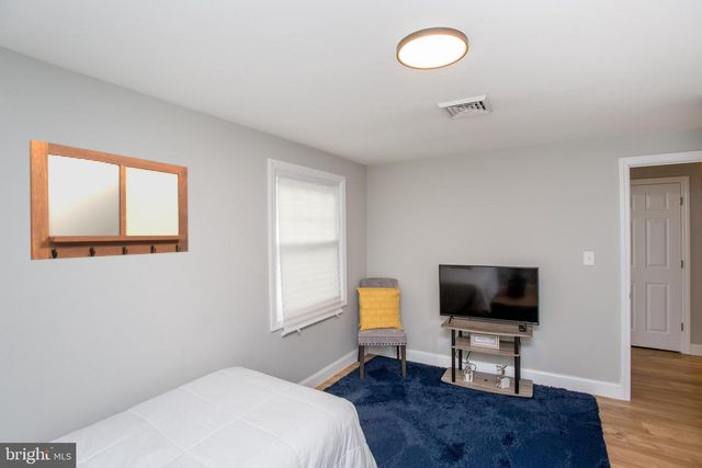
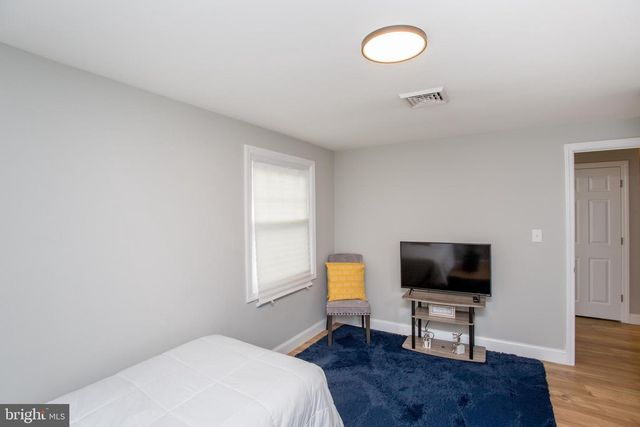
- writing board (125, 205)
